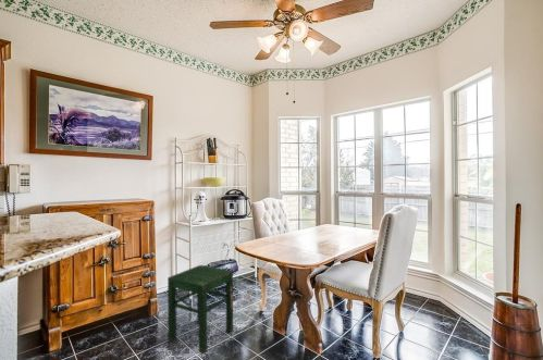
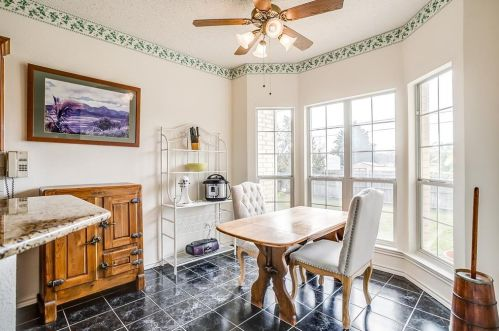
- stool (201, 305)
